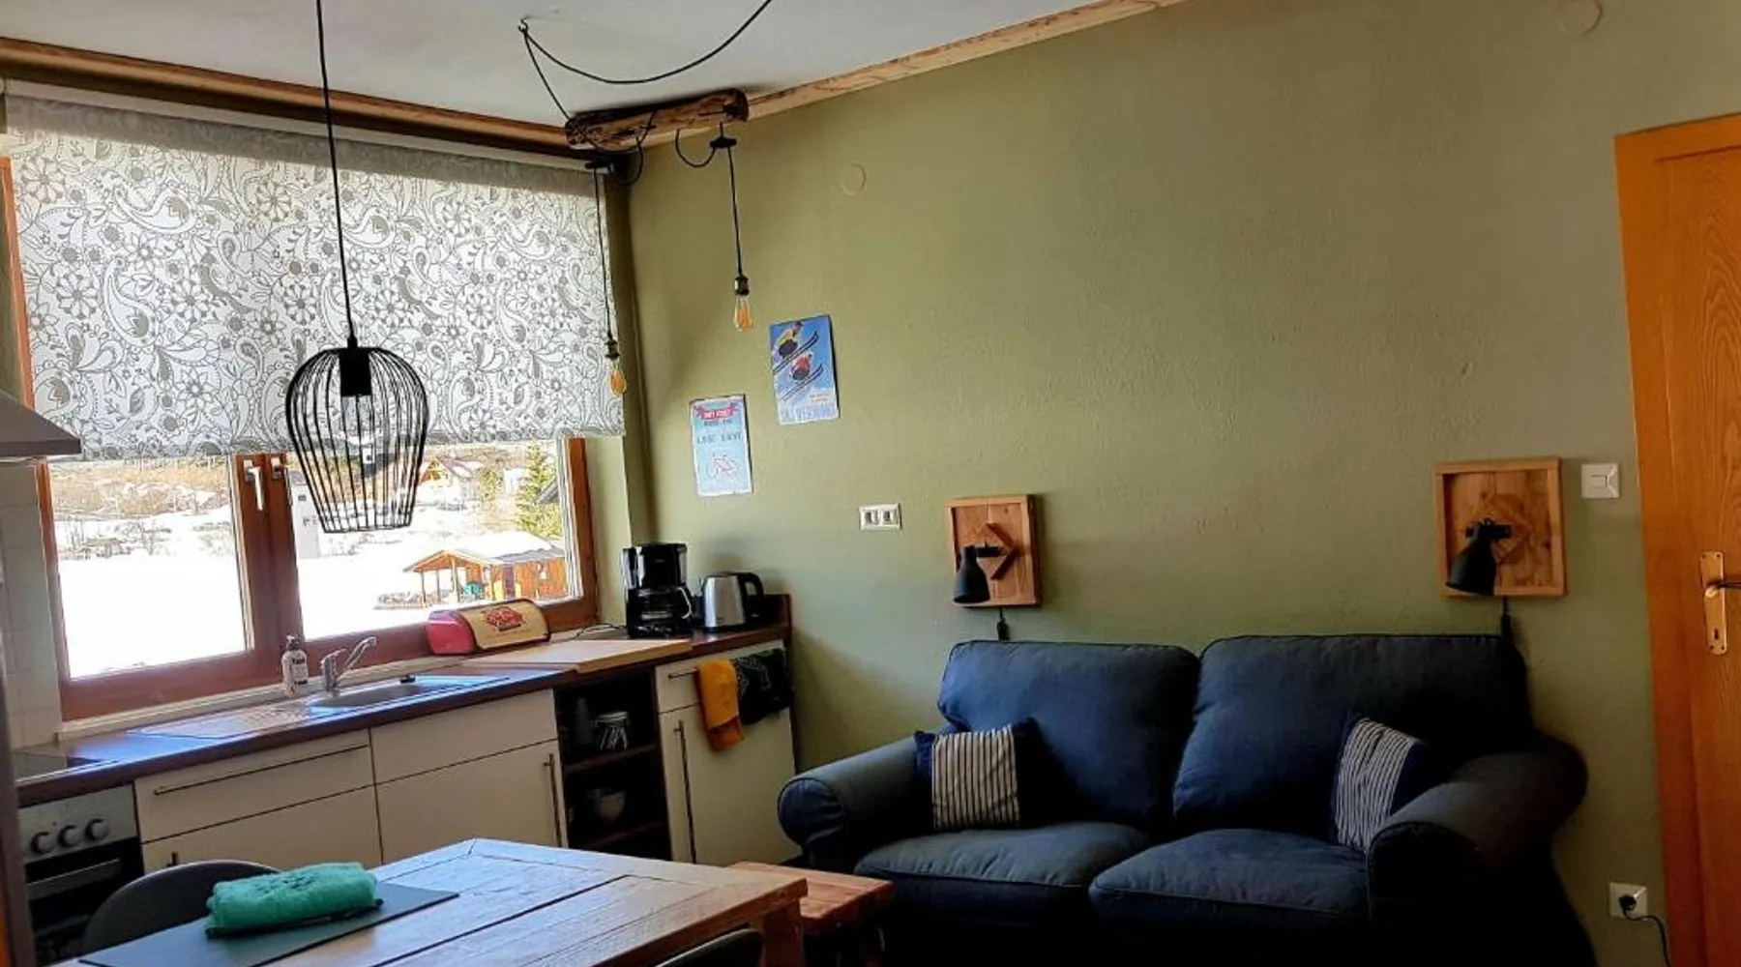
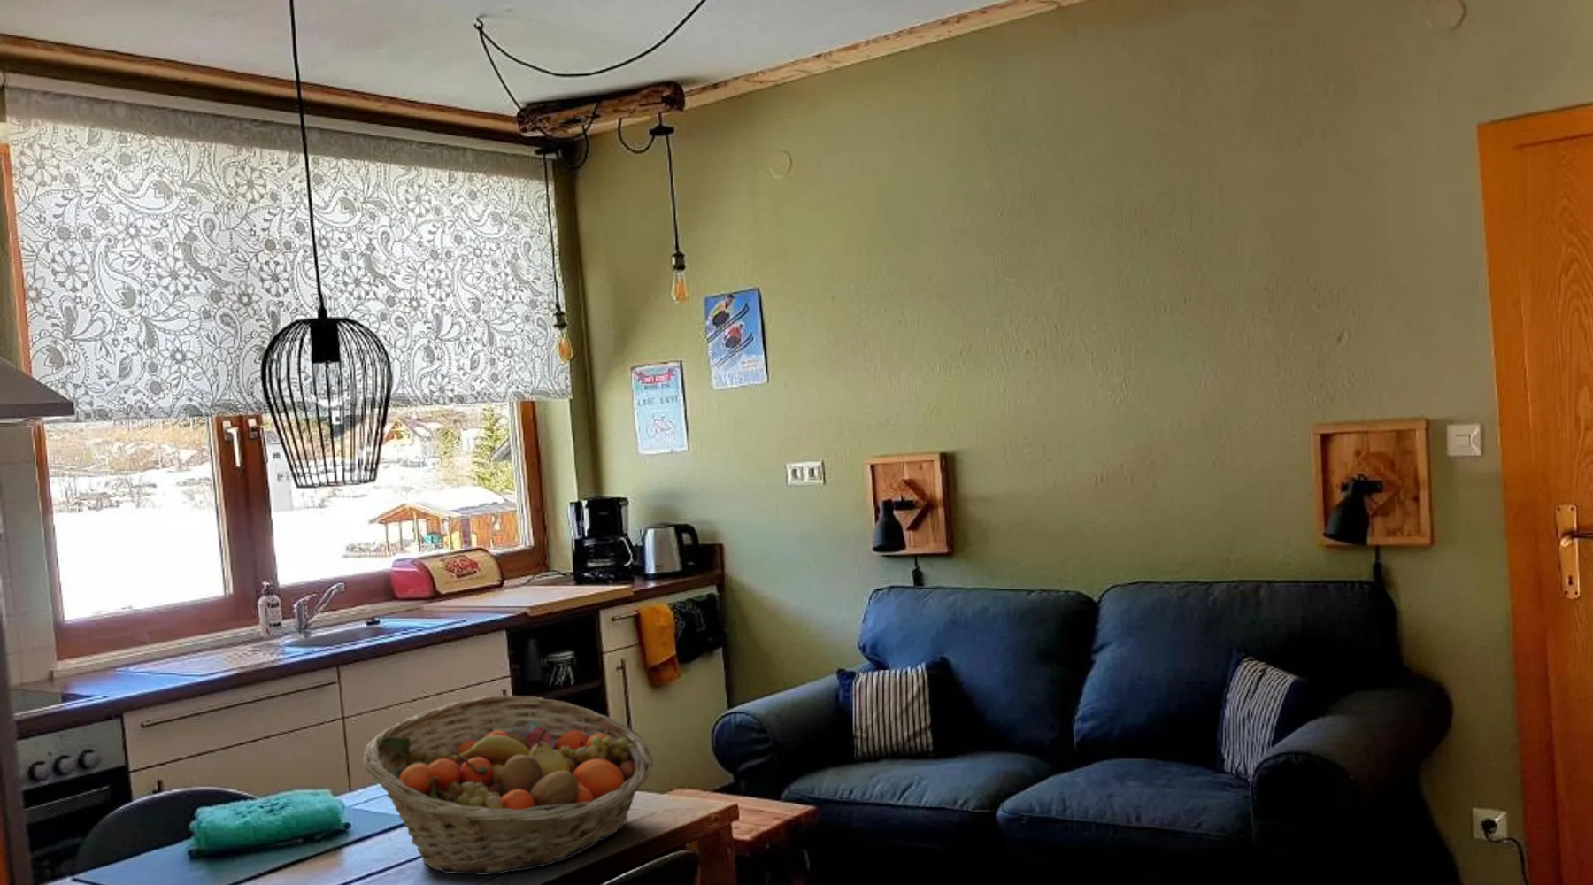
+ fruit basket (514, 776)
